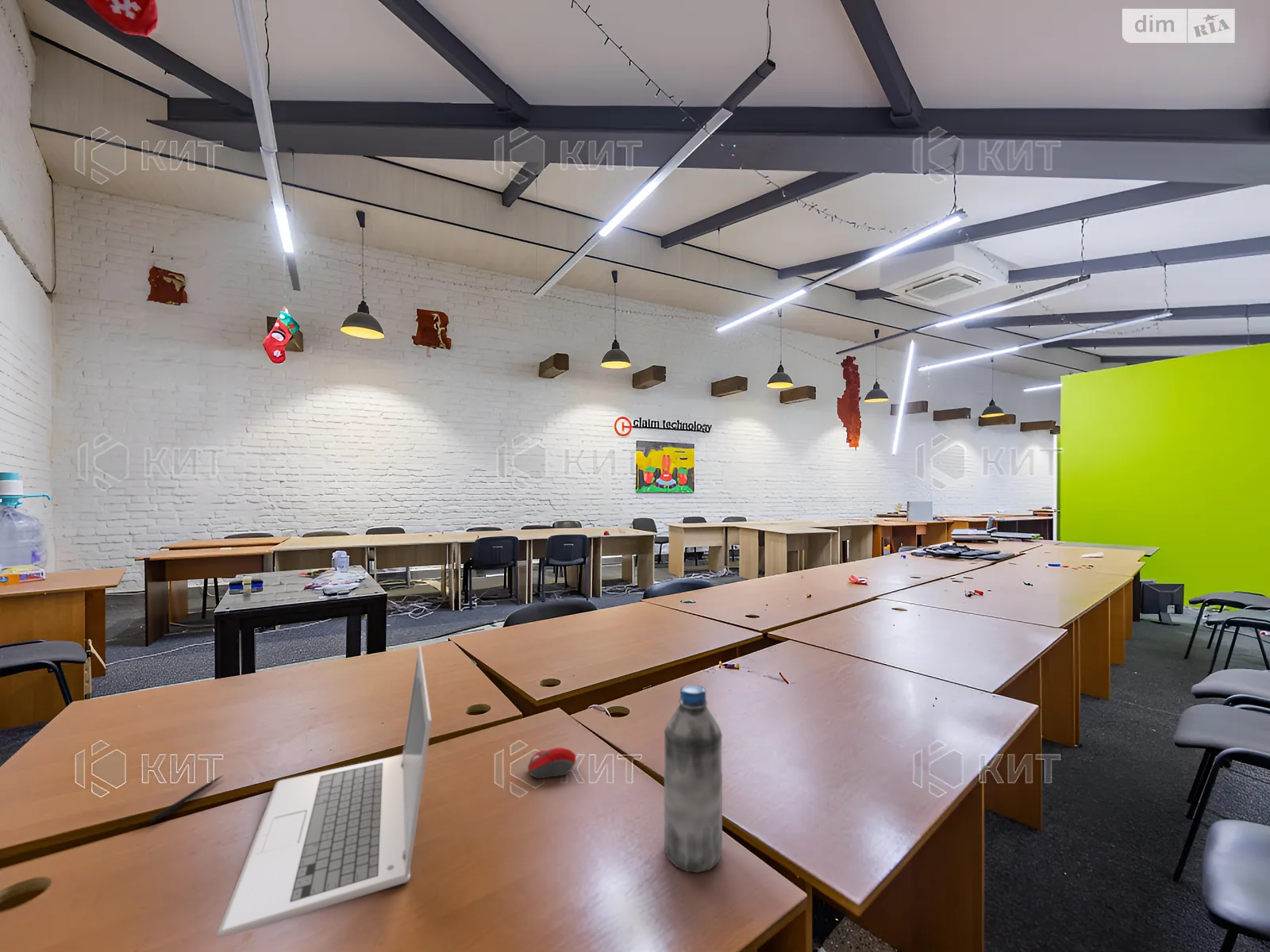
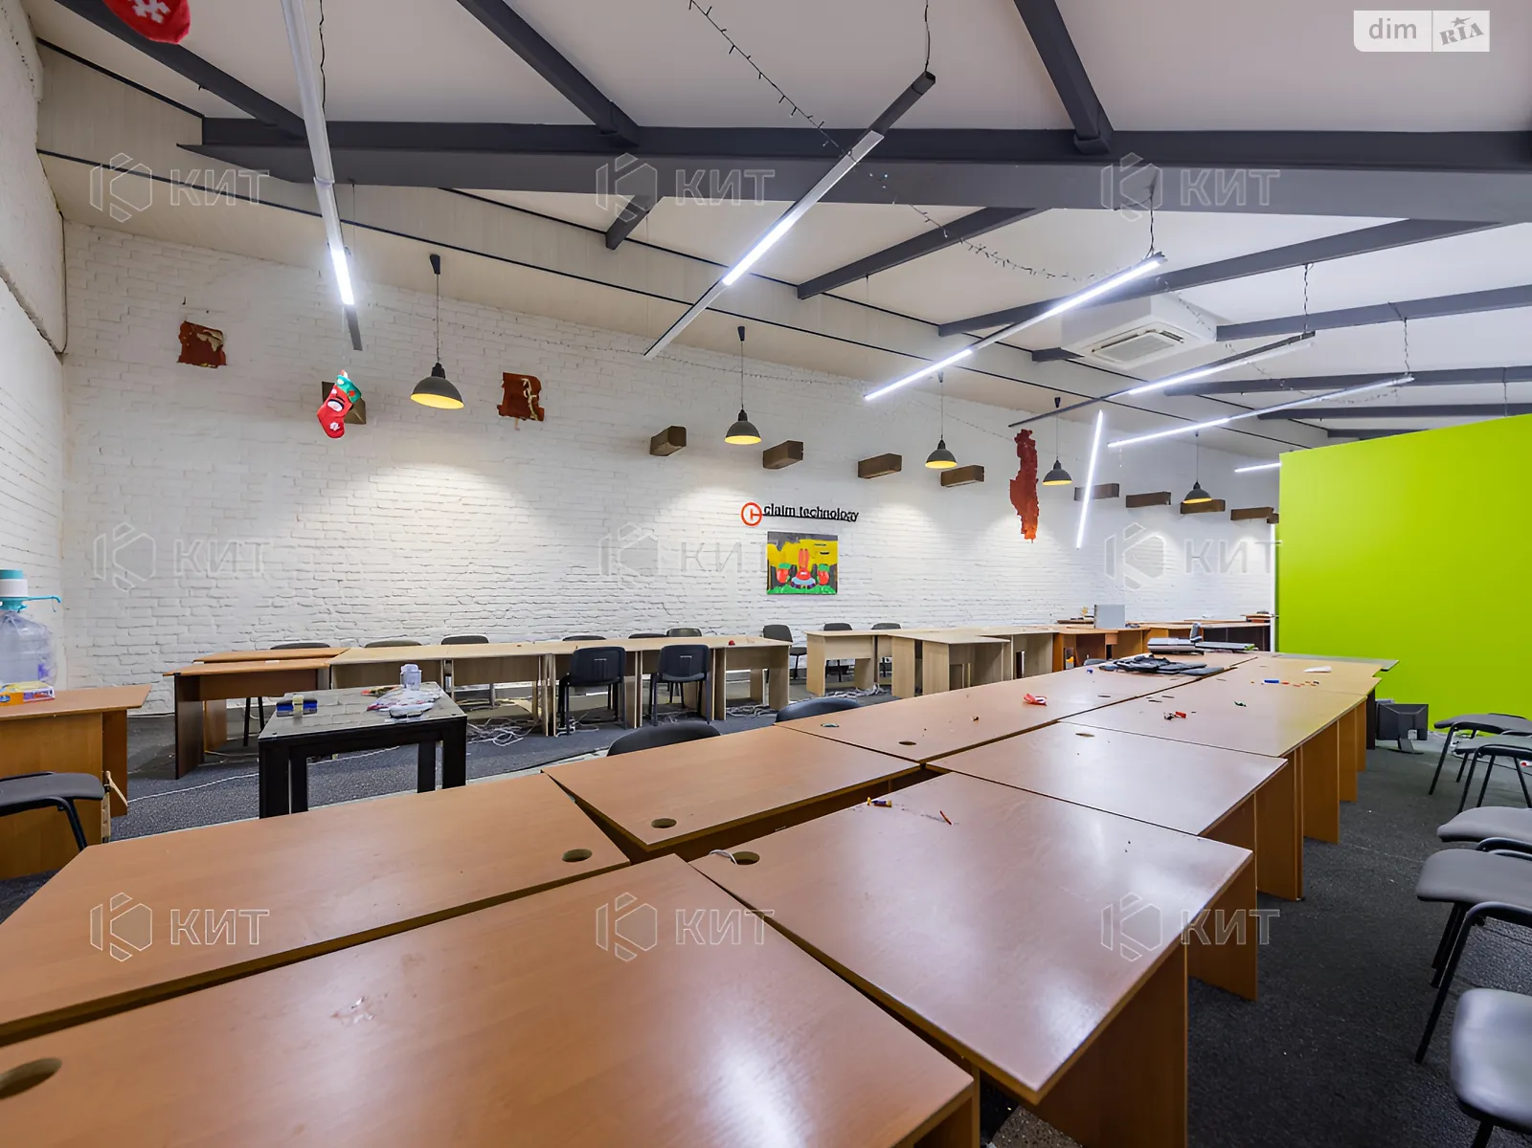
- laptop (344, 766)
- water bottle (693, 770)
- computer mouse (552, 760)
- pen (190, 796)
